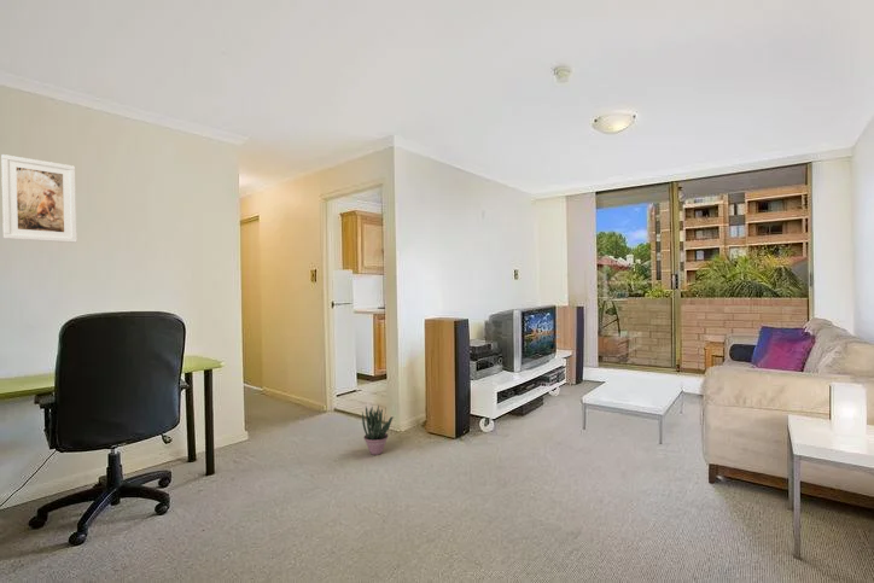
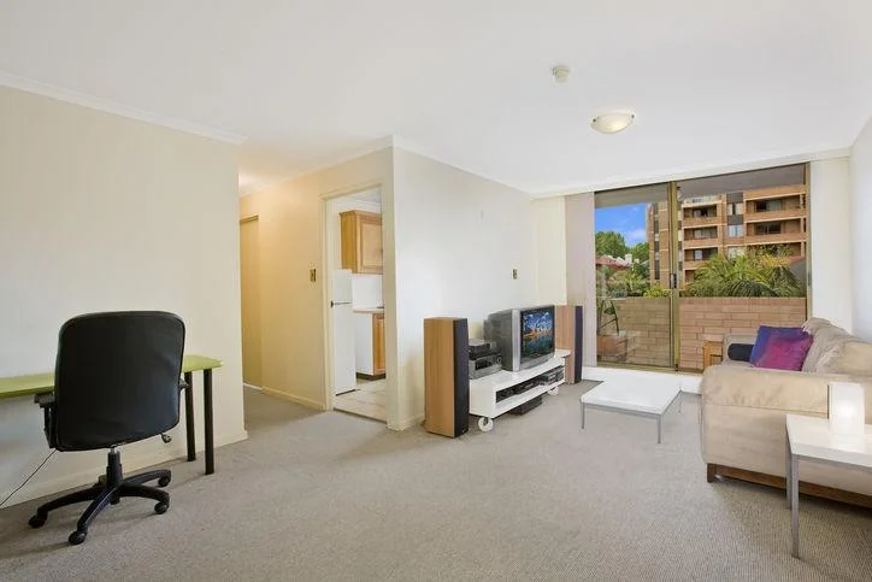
- potted plant (377, 428)
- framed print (40, 200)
